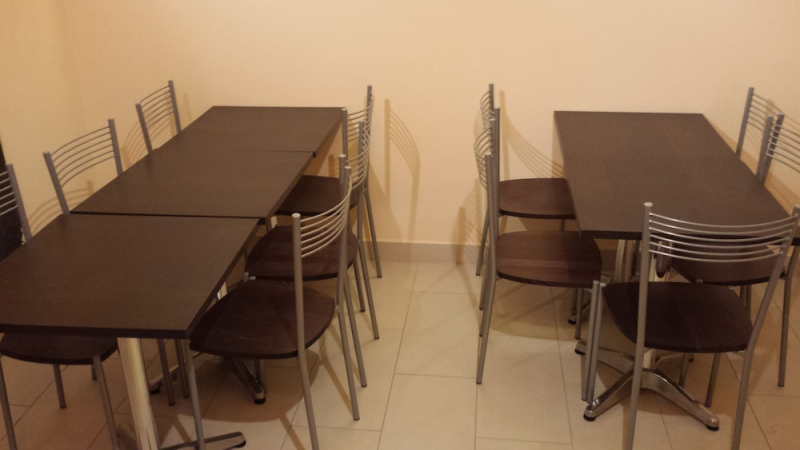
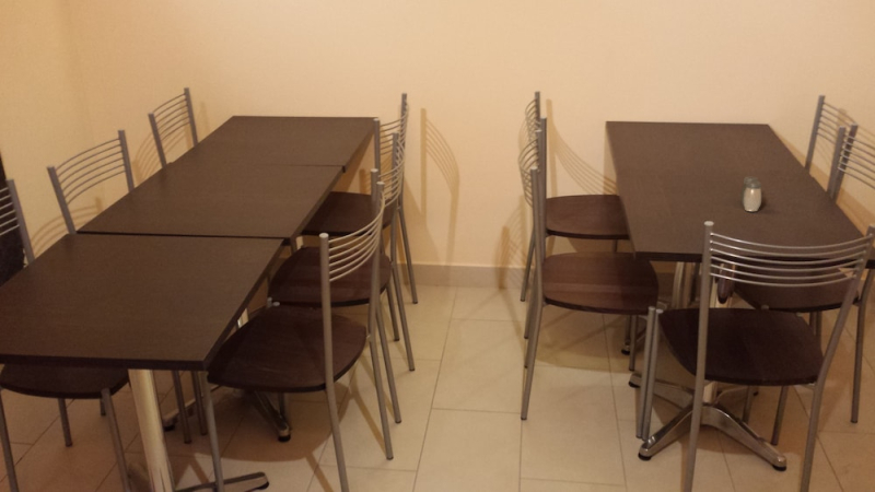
+ salt and pepper shaker (750, 192)
